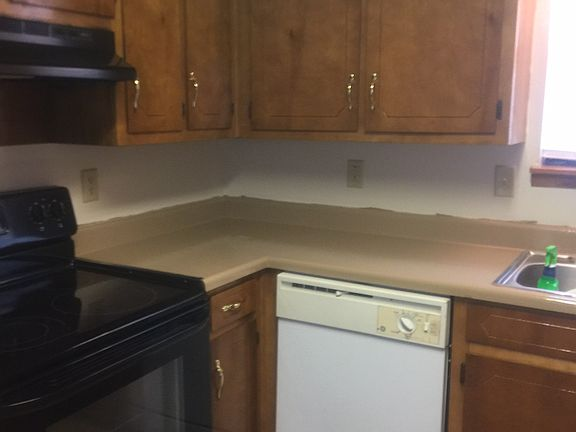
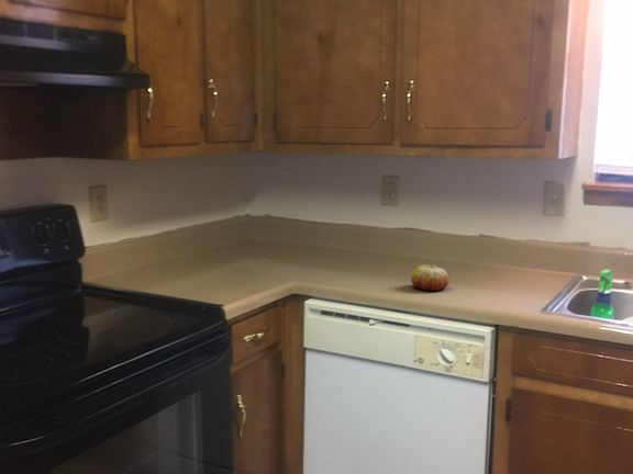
+ fruit (430, 276)
